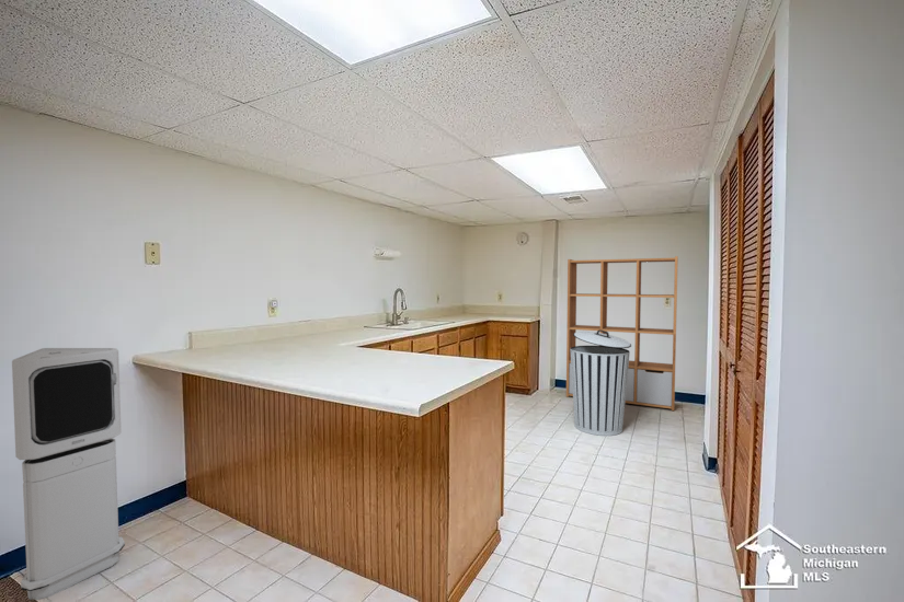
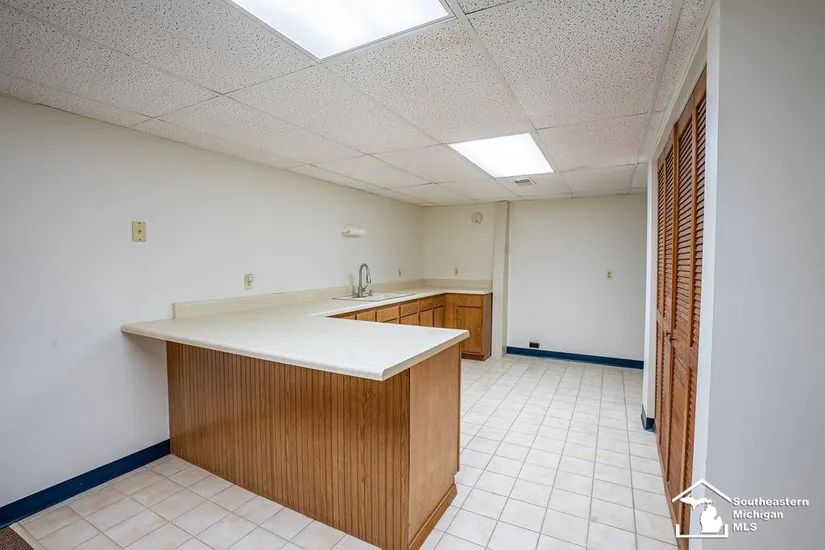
- air purifier (62, 461)
- trash can (599, 379)
- shelving unit (620, 329)
